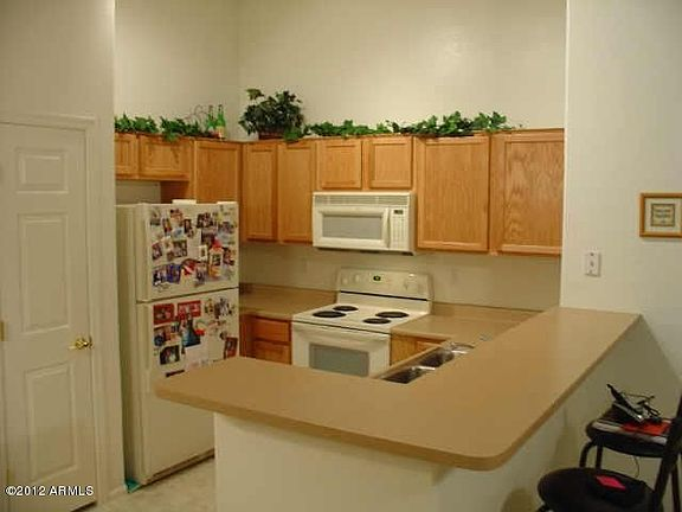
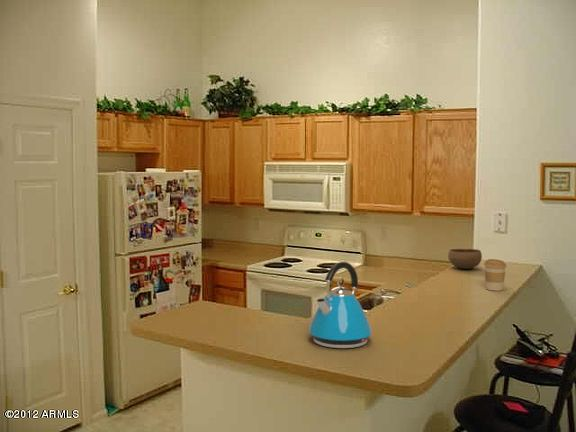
+ bowl (464, 259)
+ kettle (341, 300)
+ coffee cup (494, 274)
